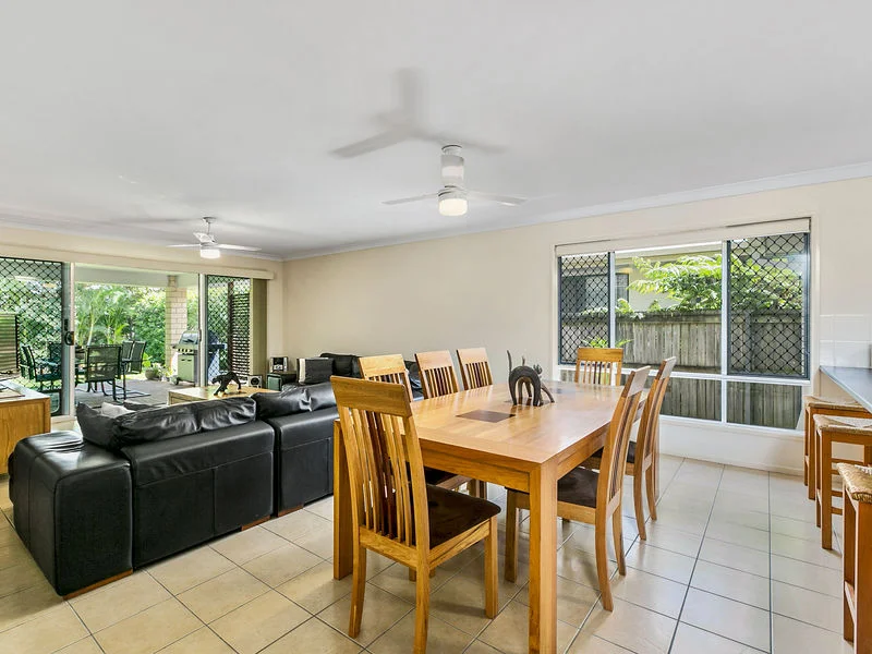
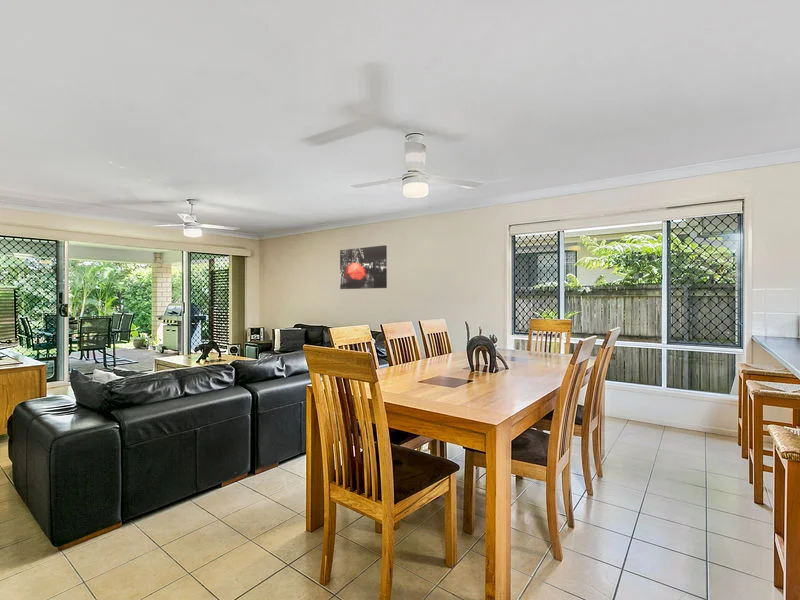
+ wall art (362, 268)
